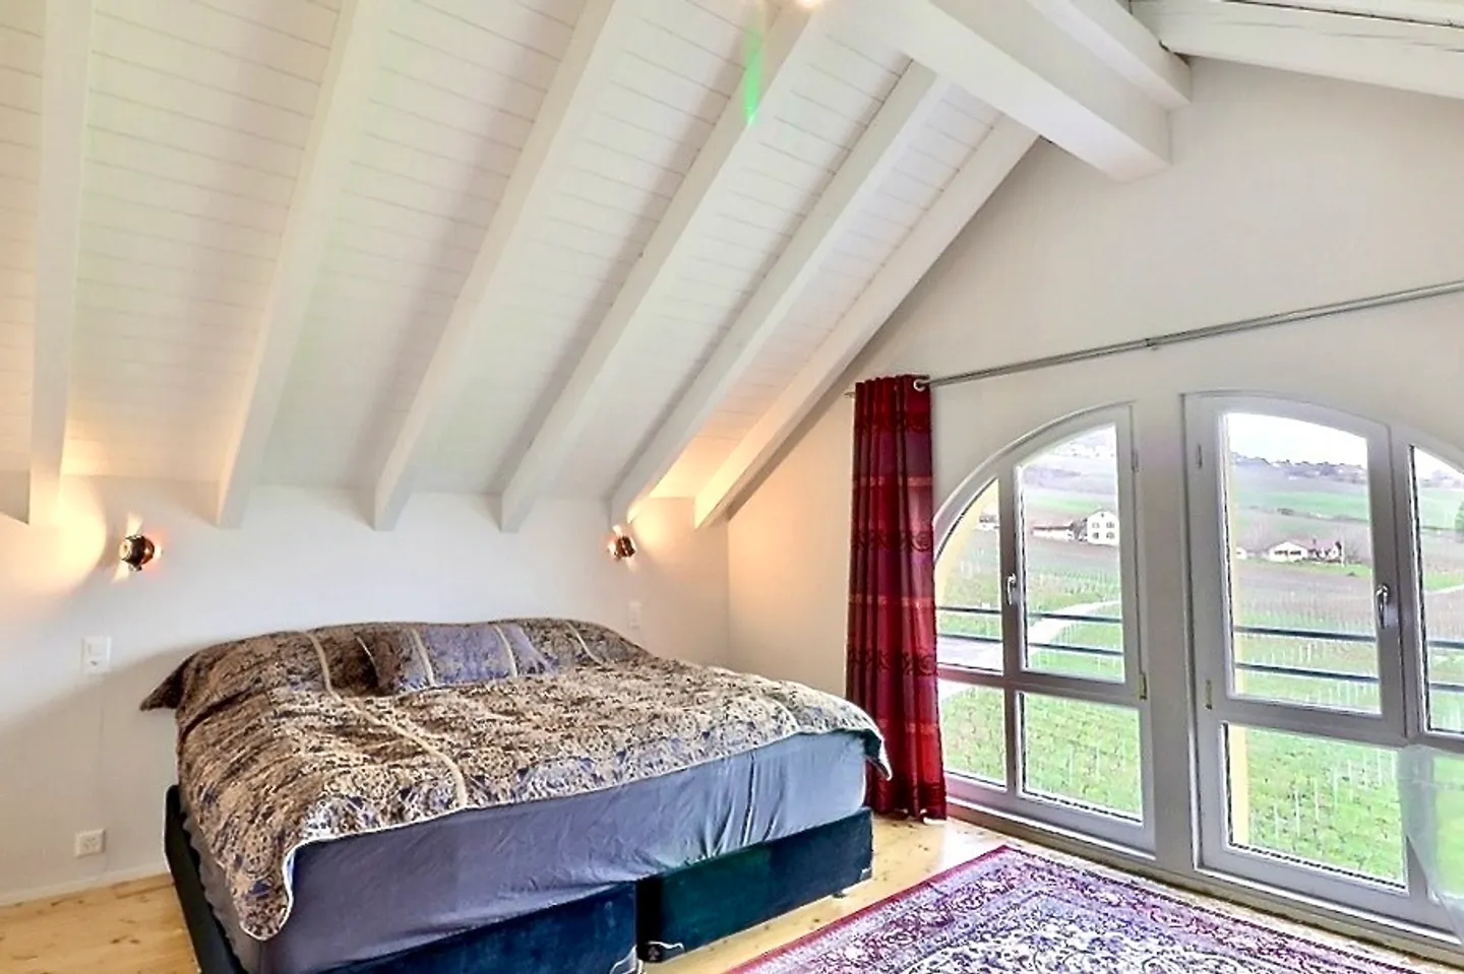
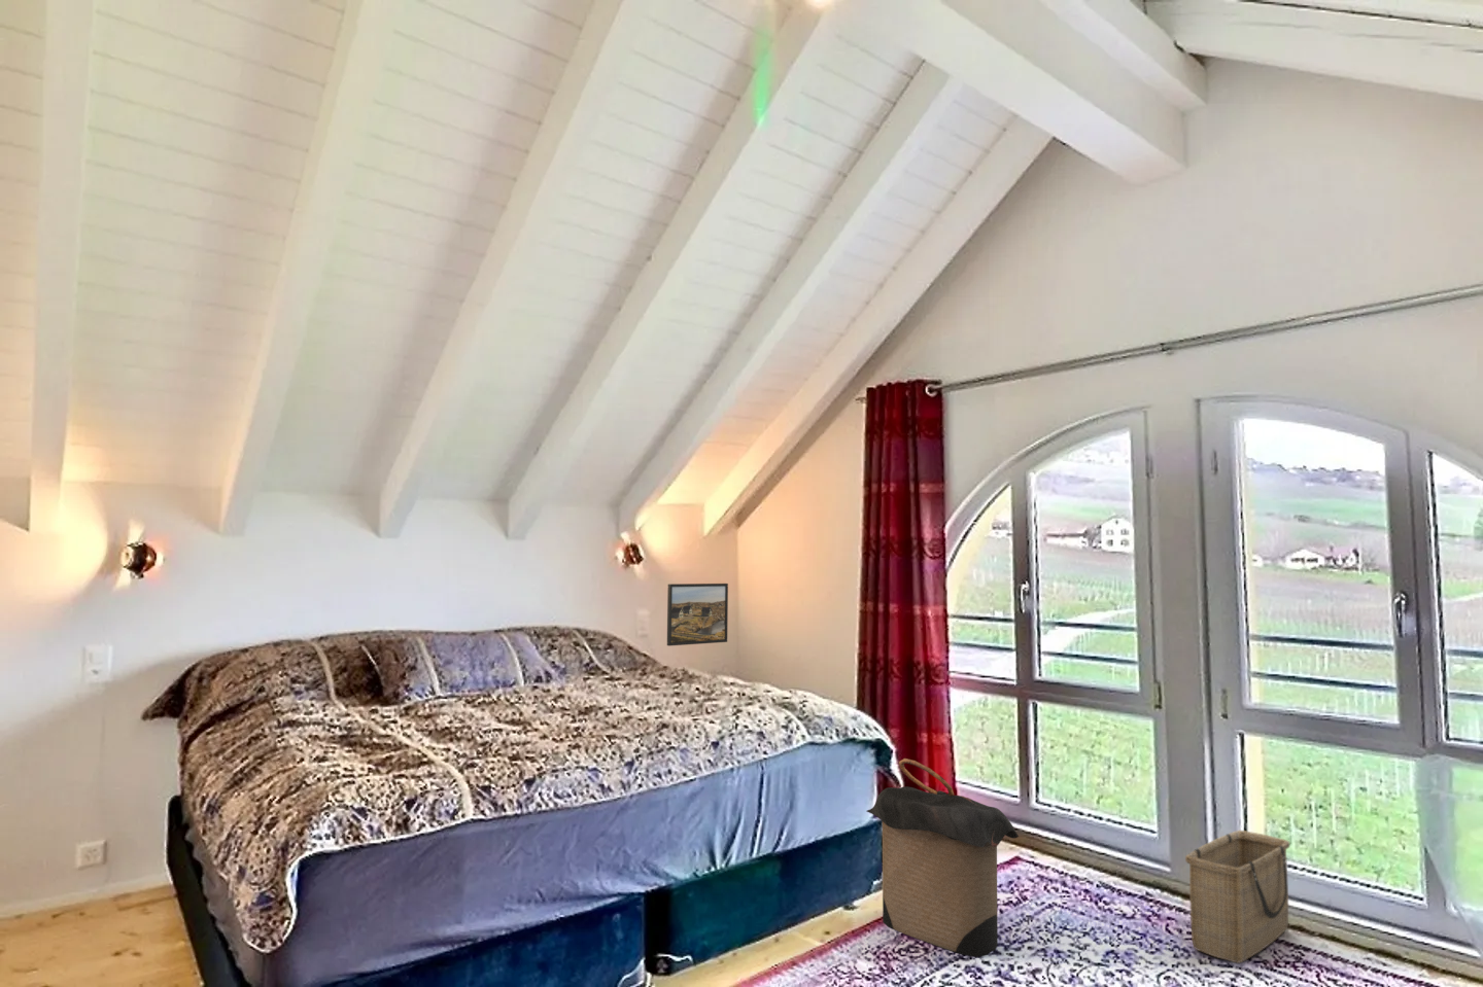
+ basket (1240, 892)
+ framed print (699, 614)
+ laundry hamper (941, 846)
